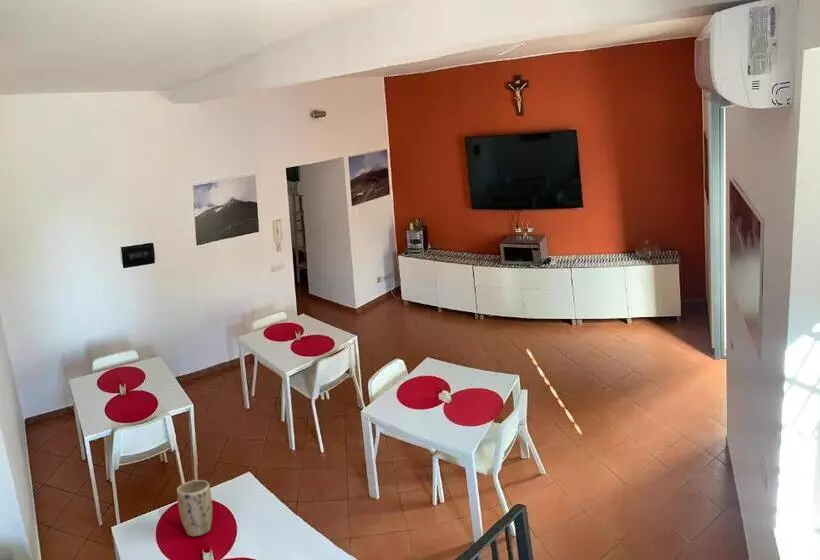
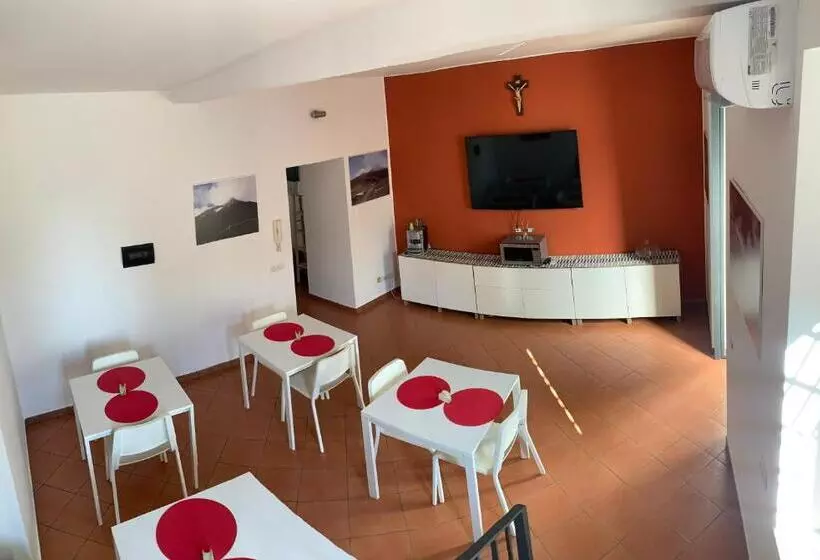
- plant pot (195, 508)
